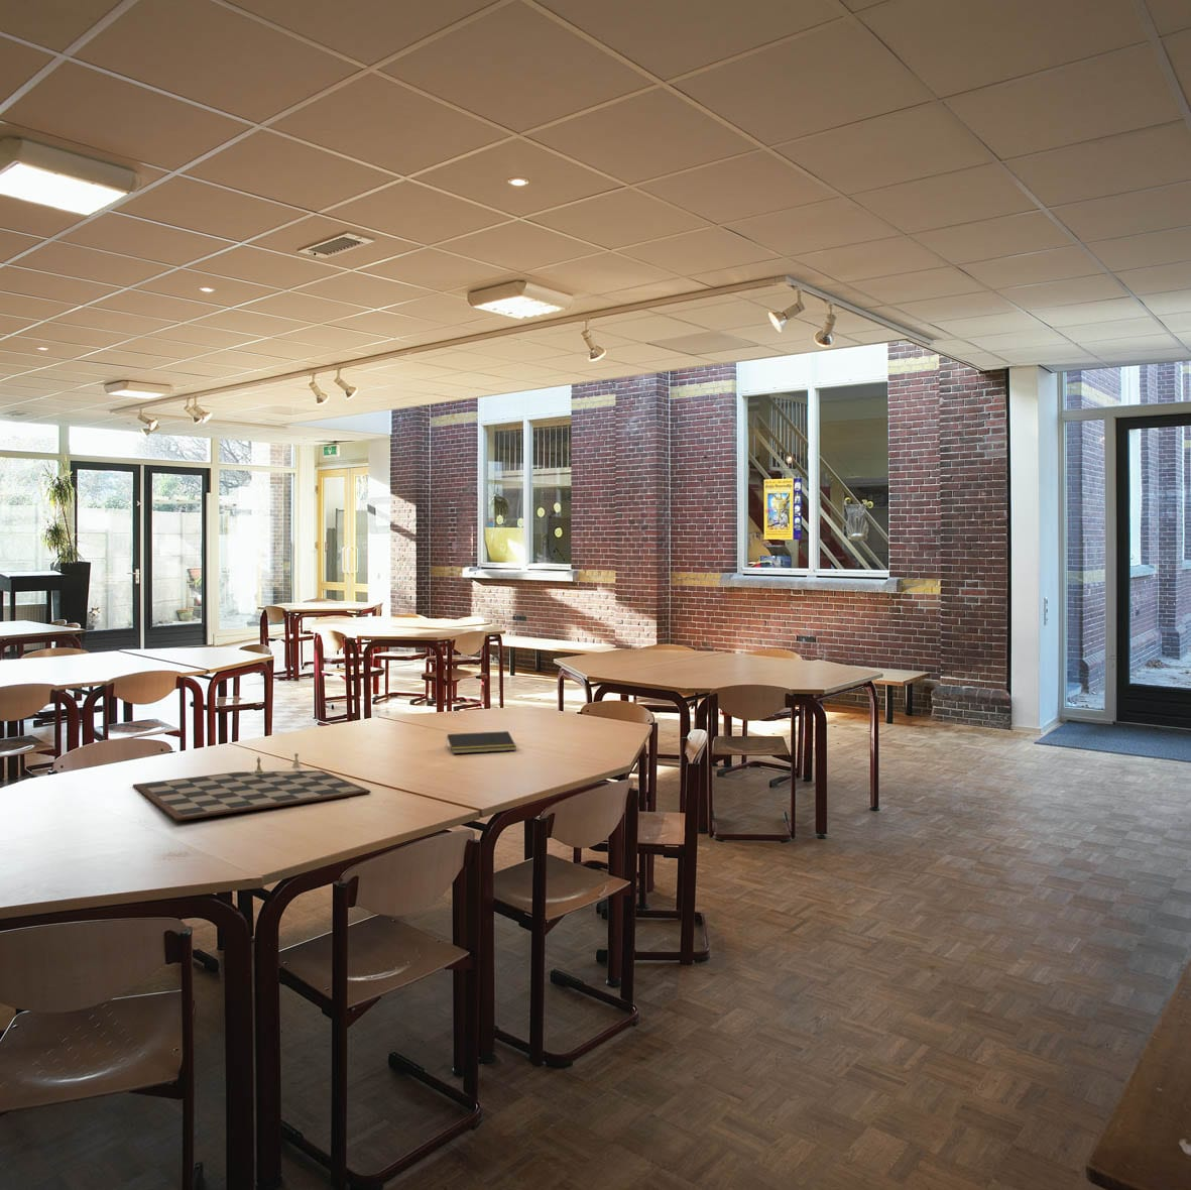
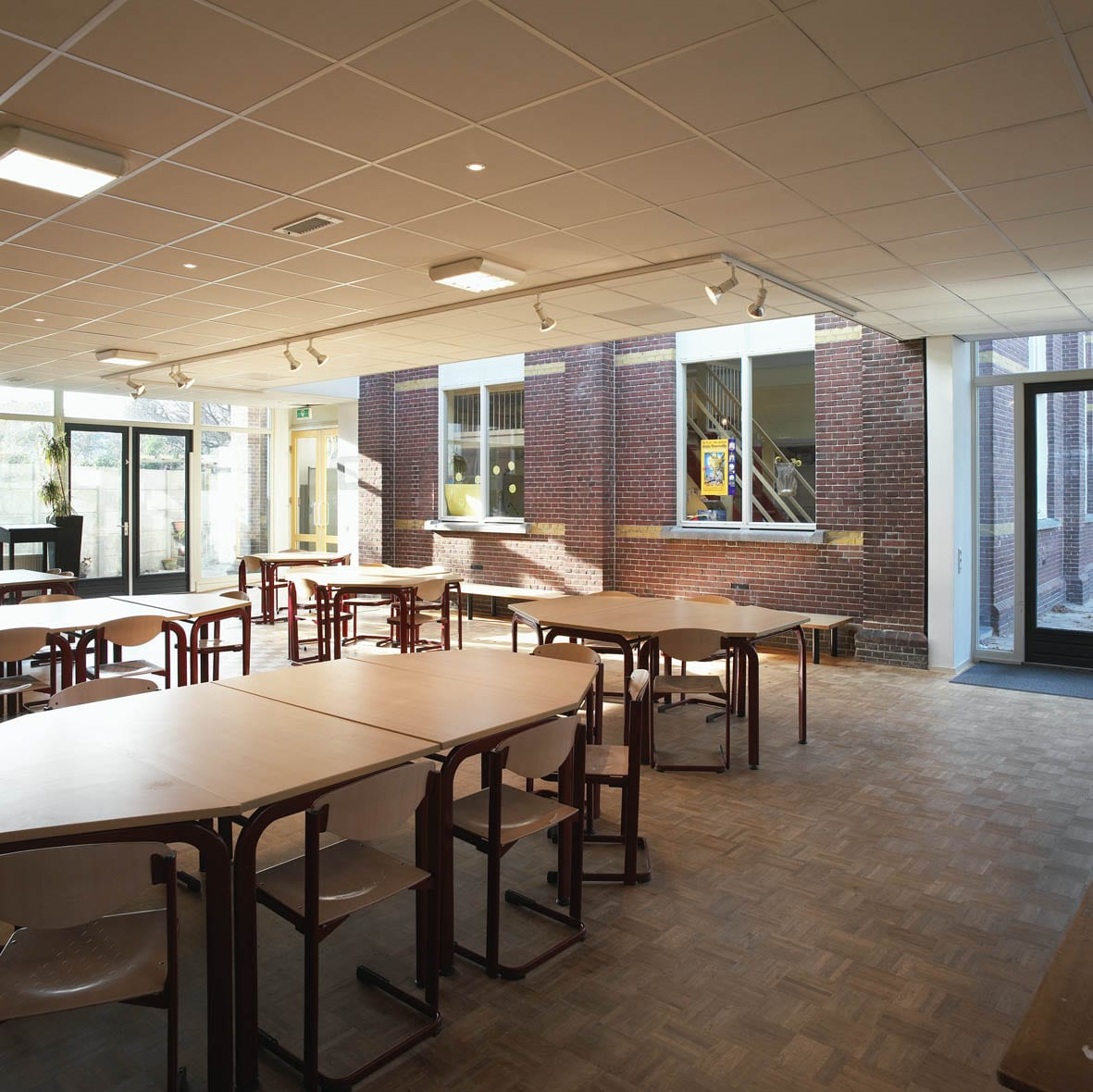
- gameboard (250, 779)
- notepad (481, 741)
